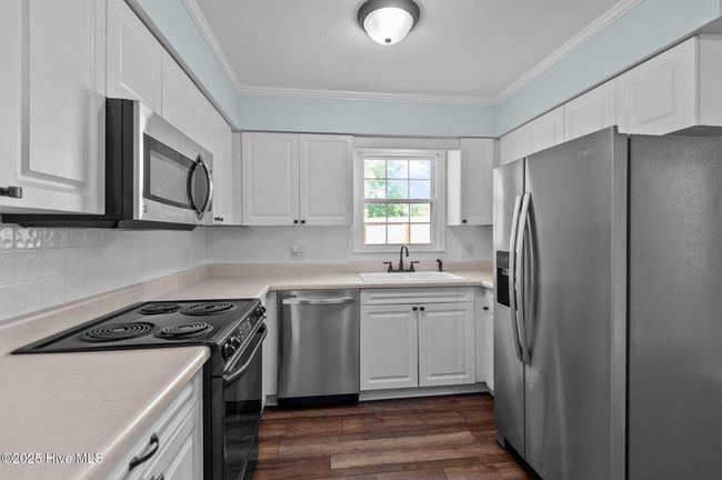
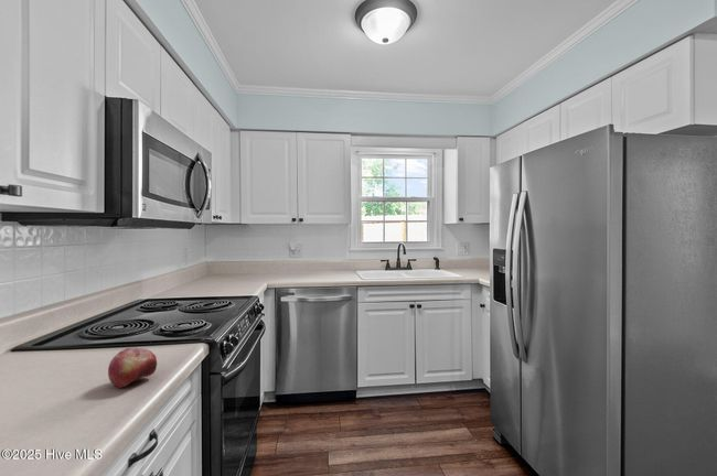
+ fruit (132, 365)
